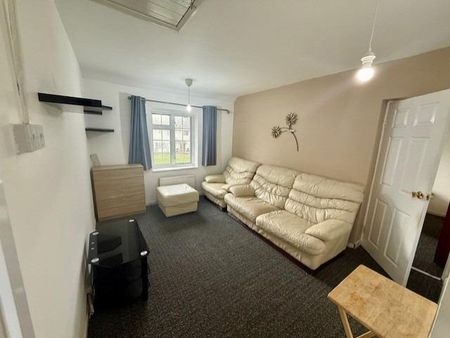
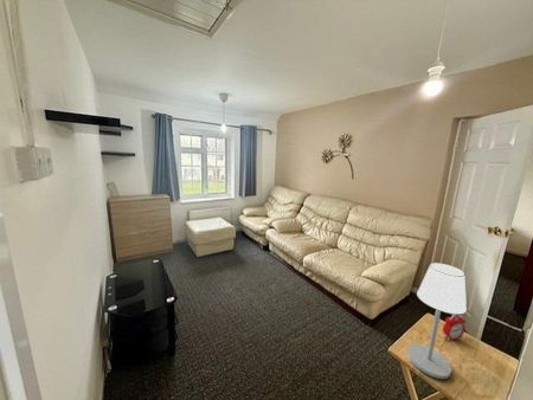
+ alarm clock (454, 325)
+ table lamp (437, 316)
